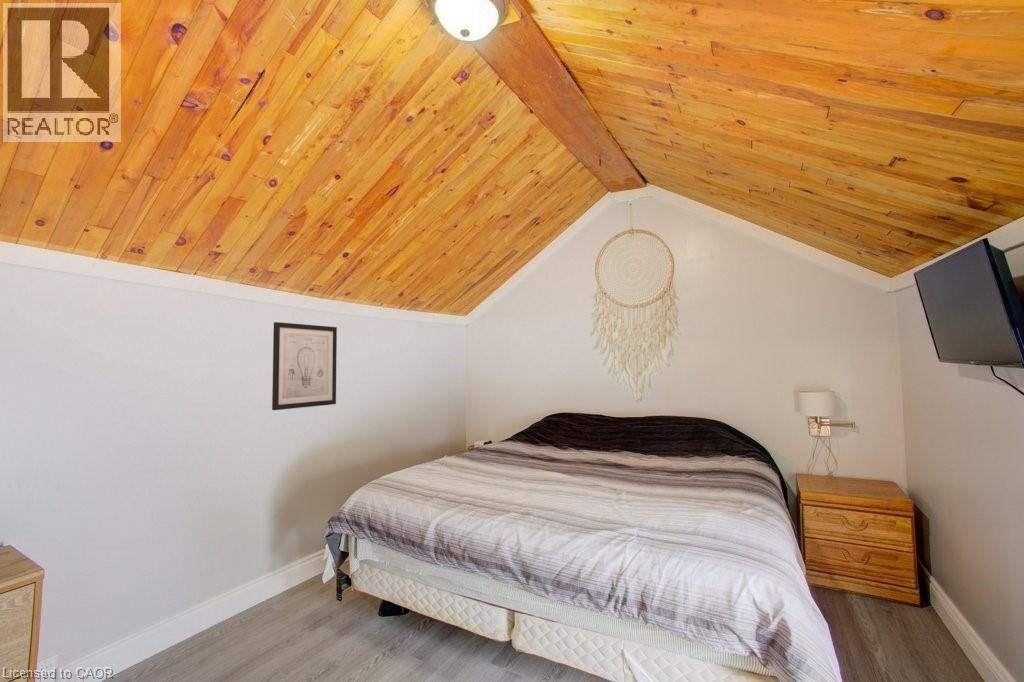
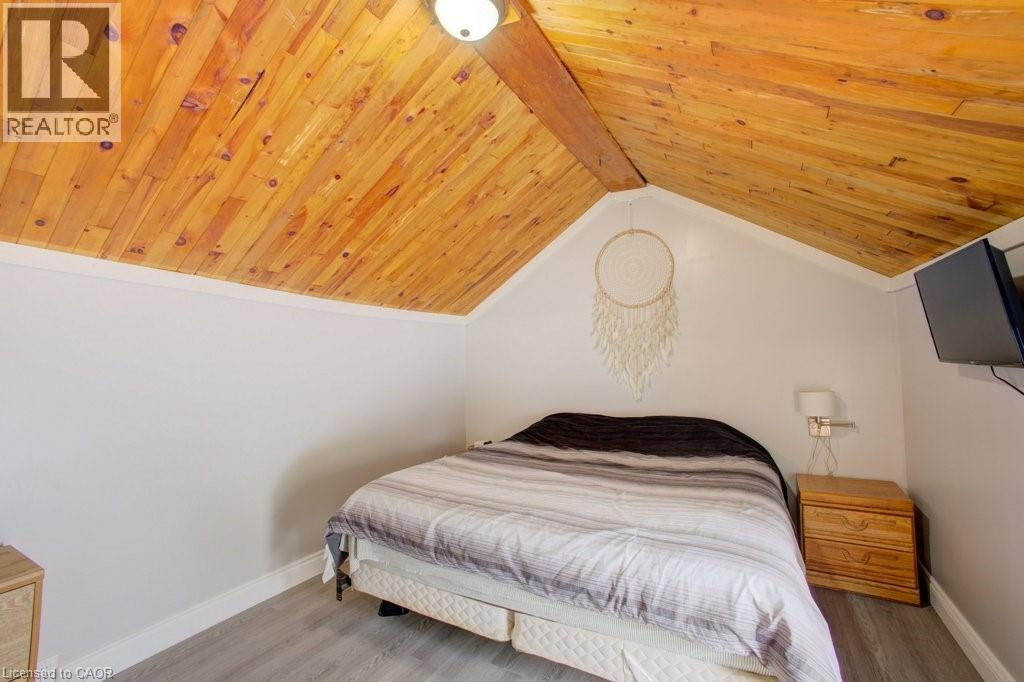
- wall art (306, 365)
